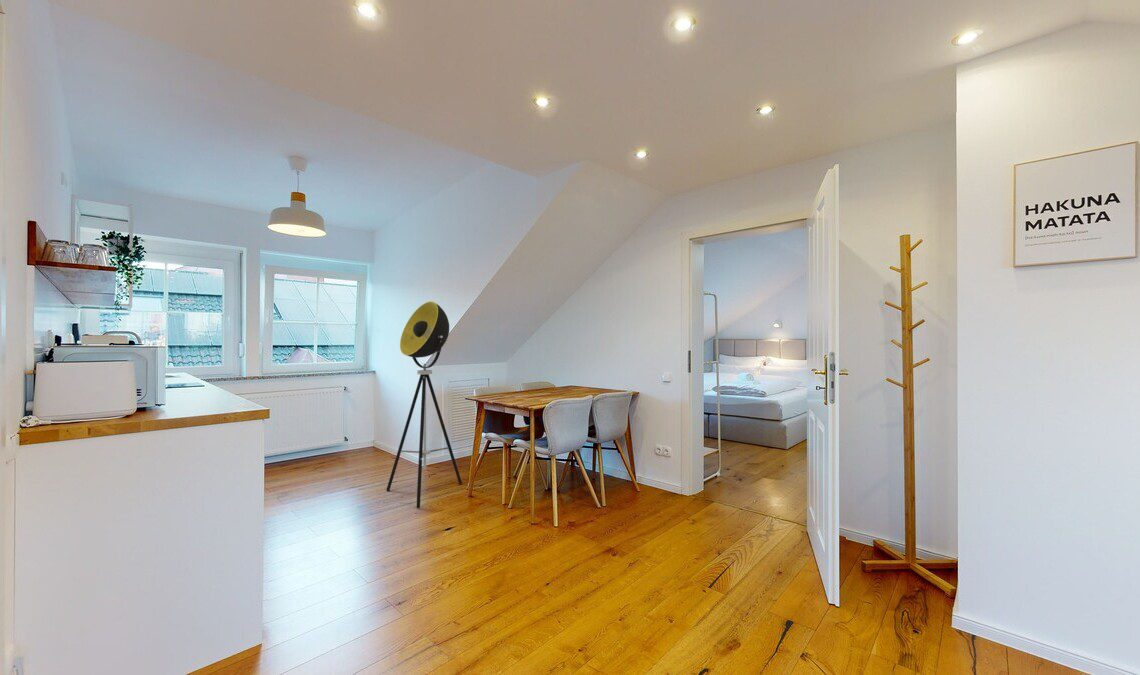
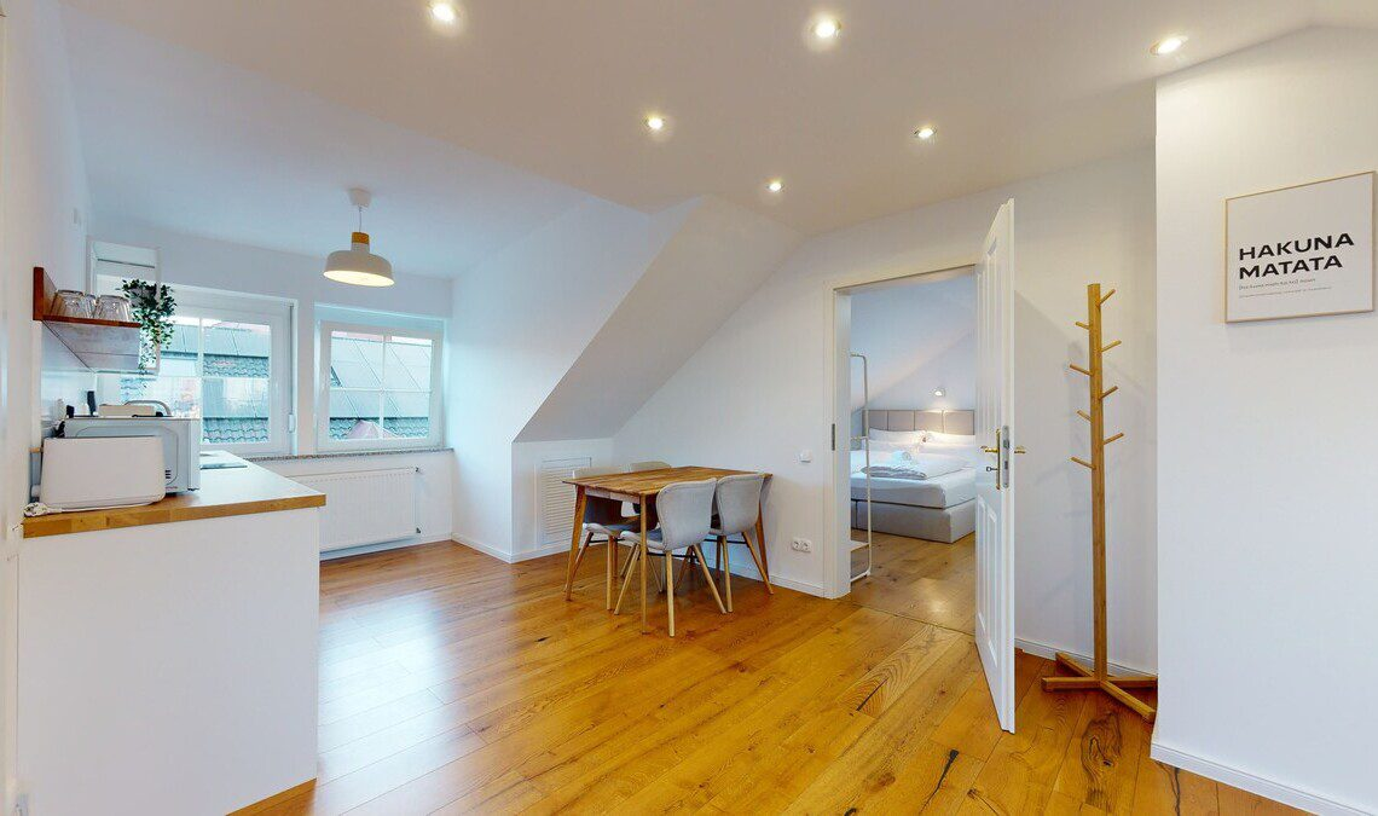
- floor lamp (432, 396)
